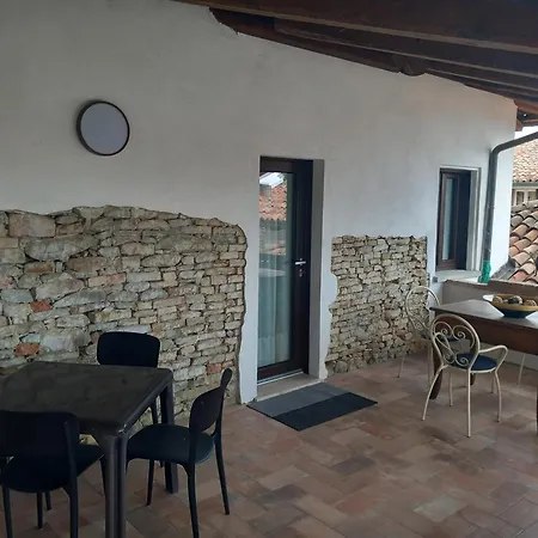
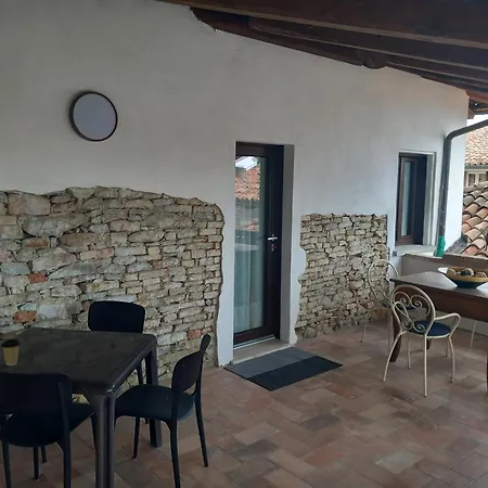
+ coffee cup (11, 352)
